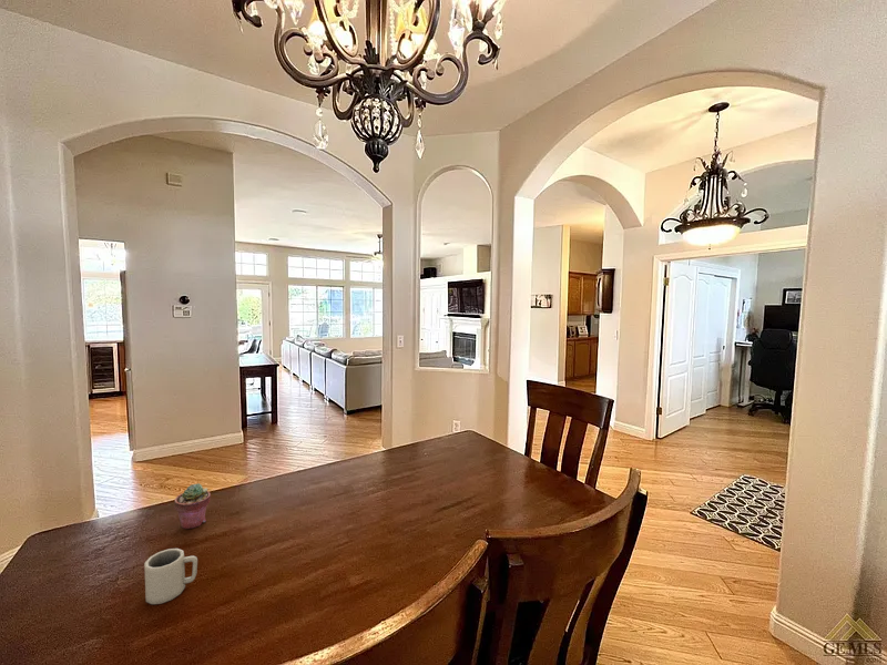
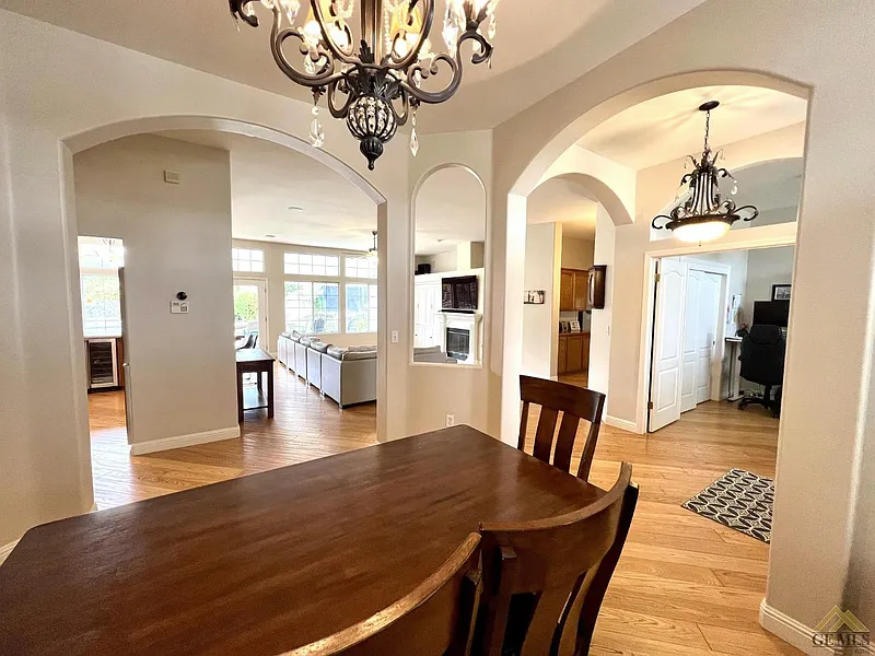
- cup (171, 573)
- potted succulent (192, 504)
